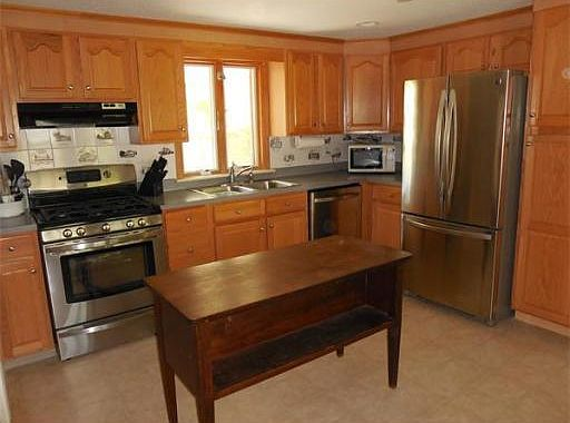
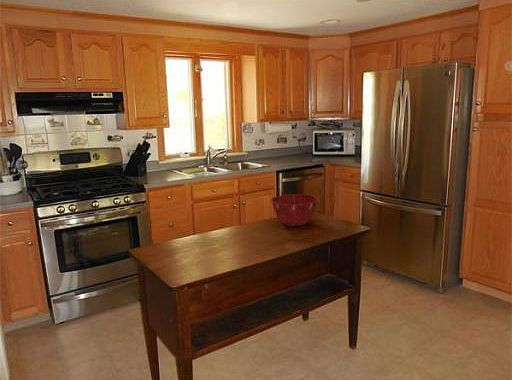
+ mixing bowl (294, 211)
